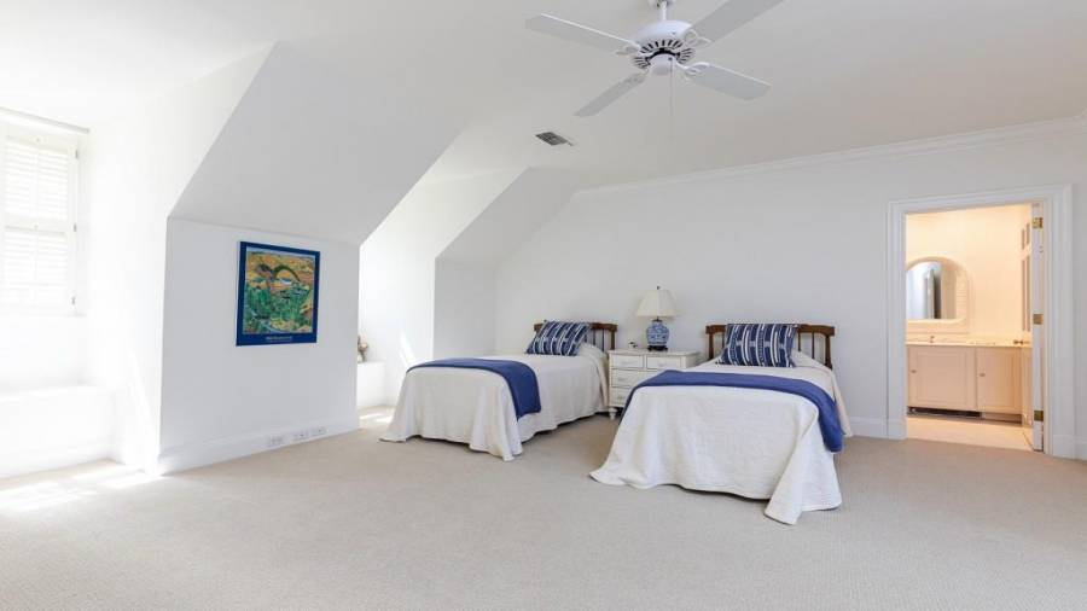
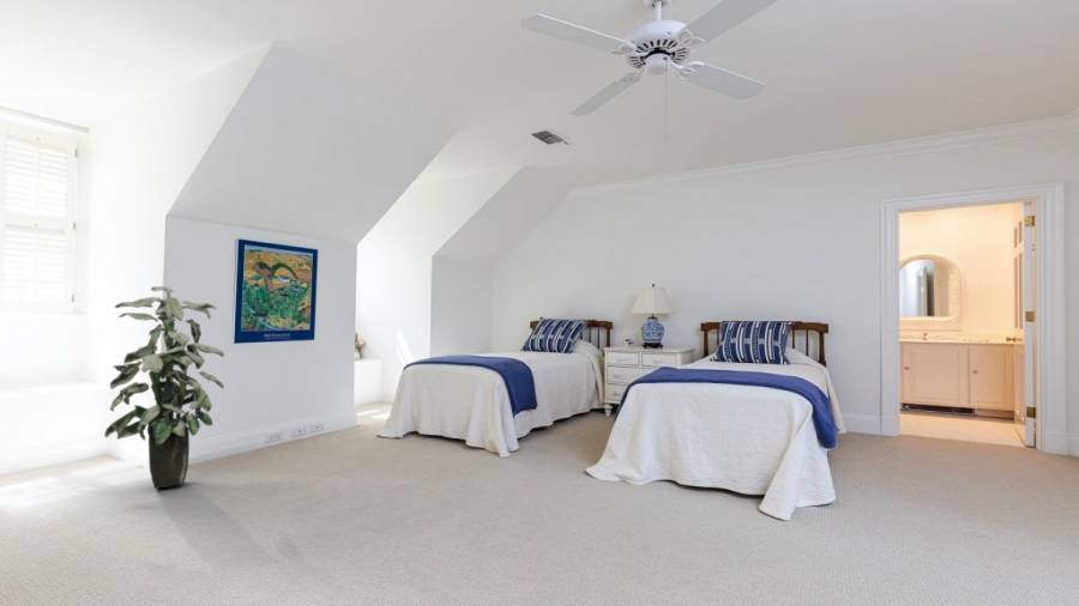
+ indoor plant (164, 386)
